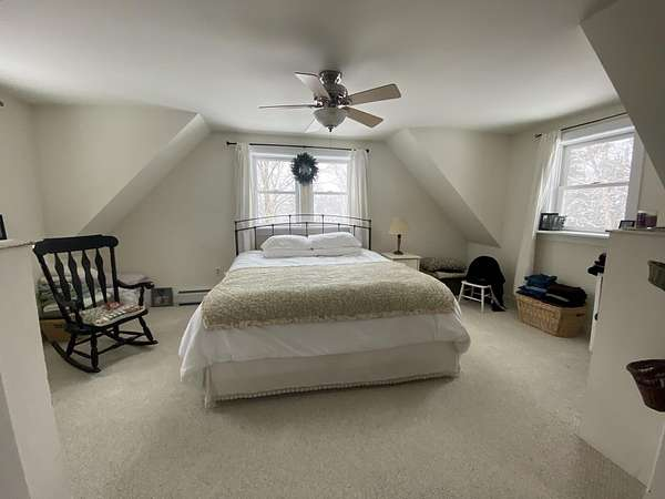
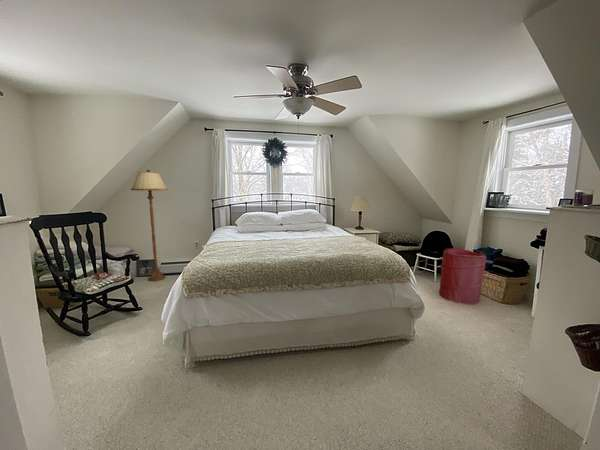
+ floor lamp (152, 225)
+ laundry hamper (461, 274)
